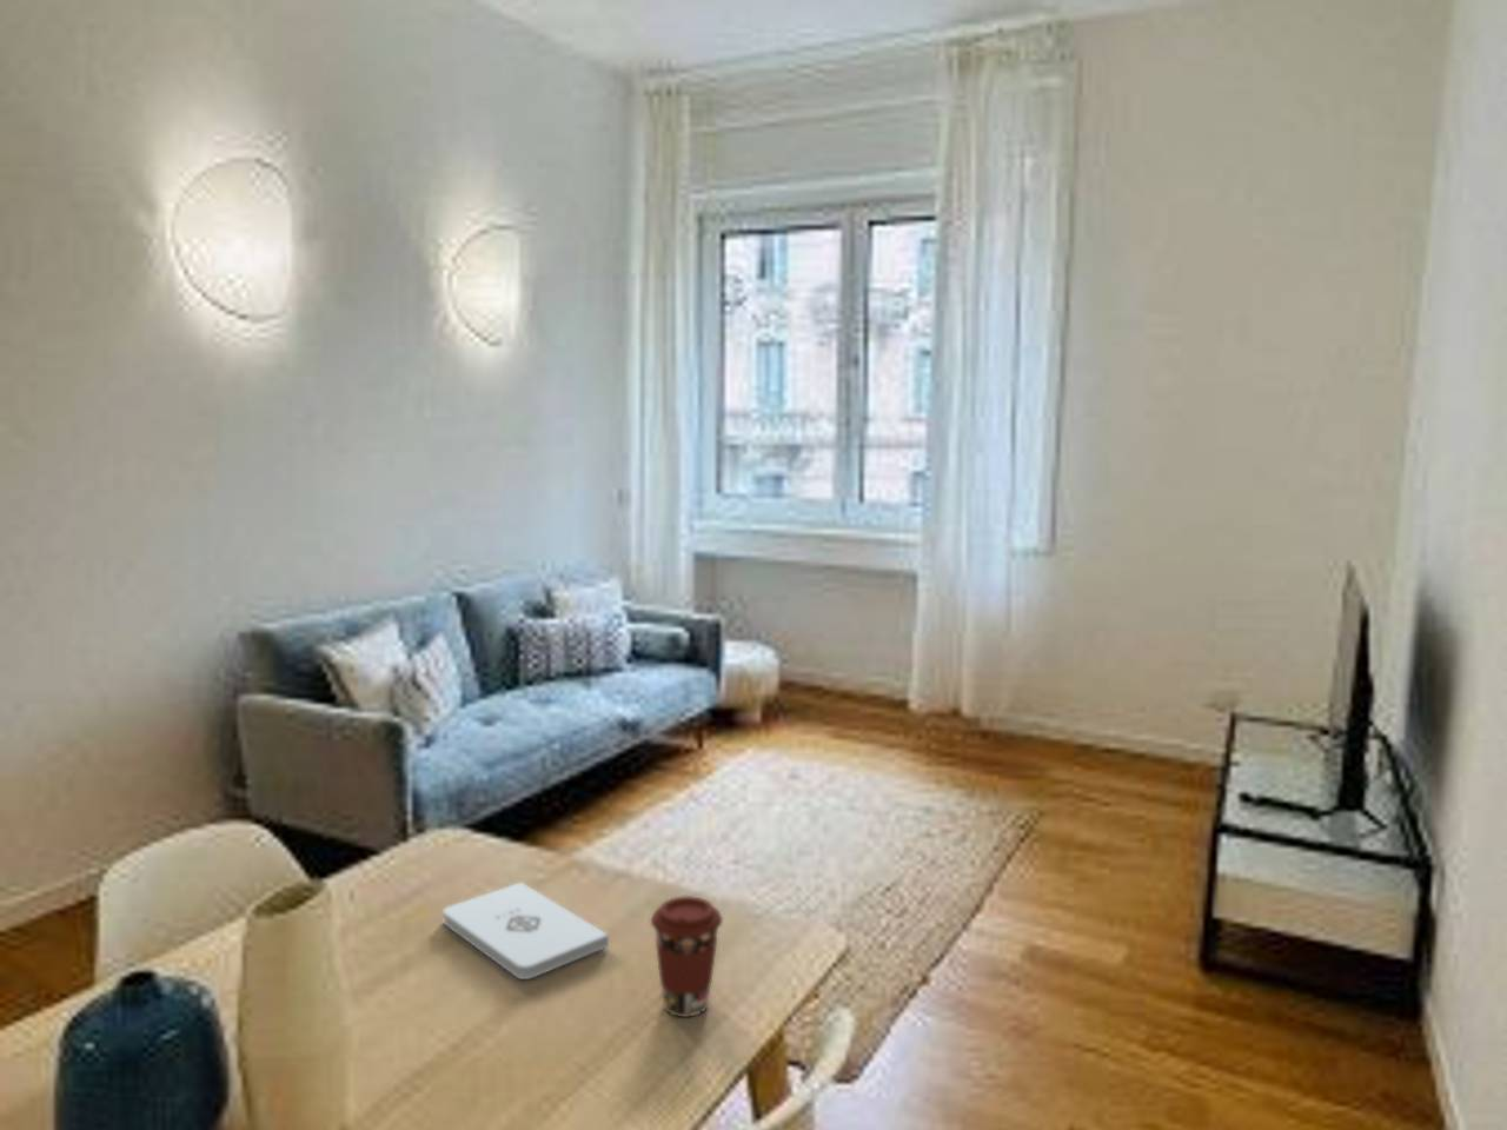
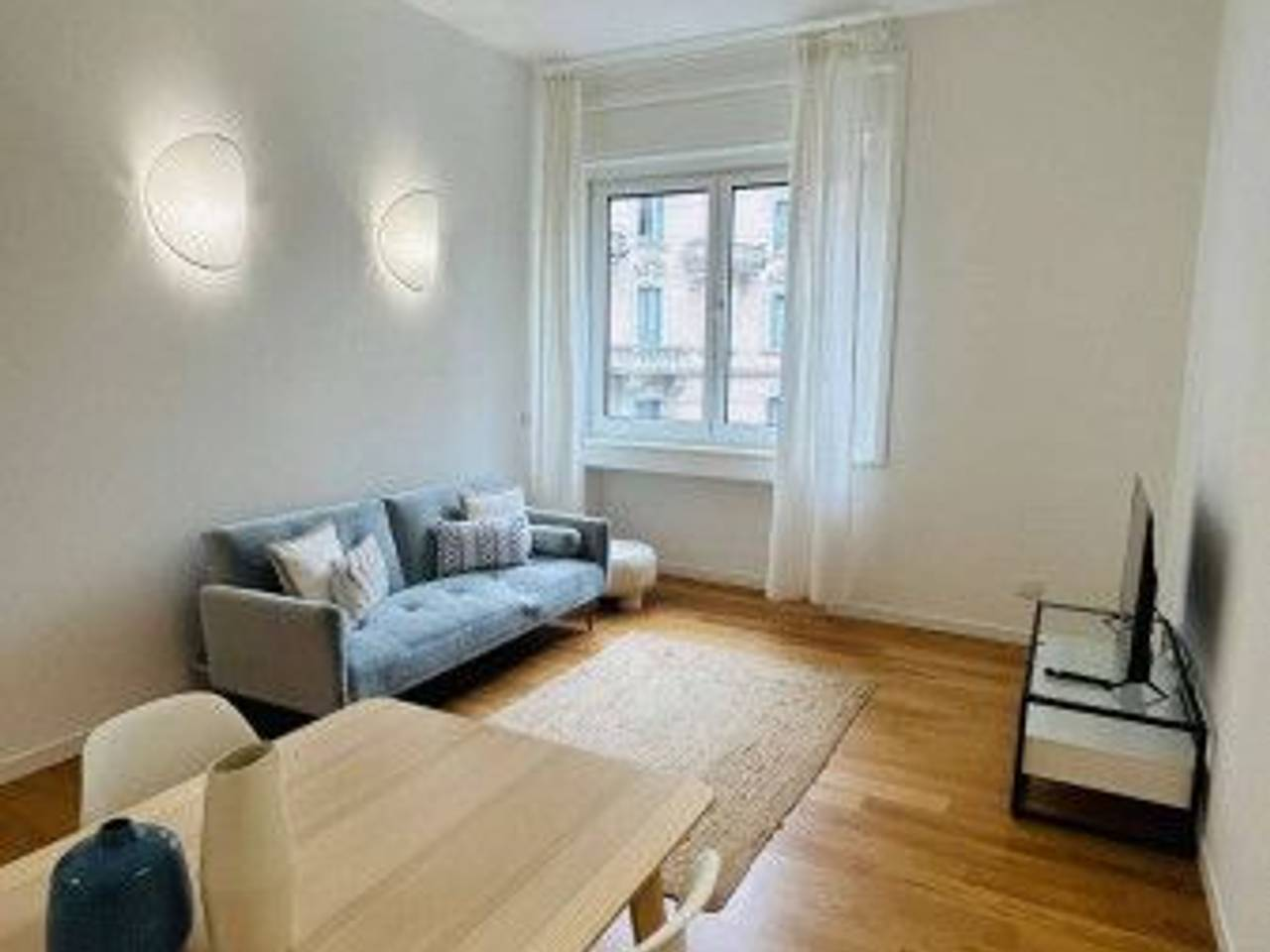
- coffee cup (685, 956)
- notepad (522, 927)
